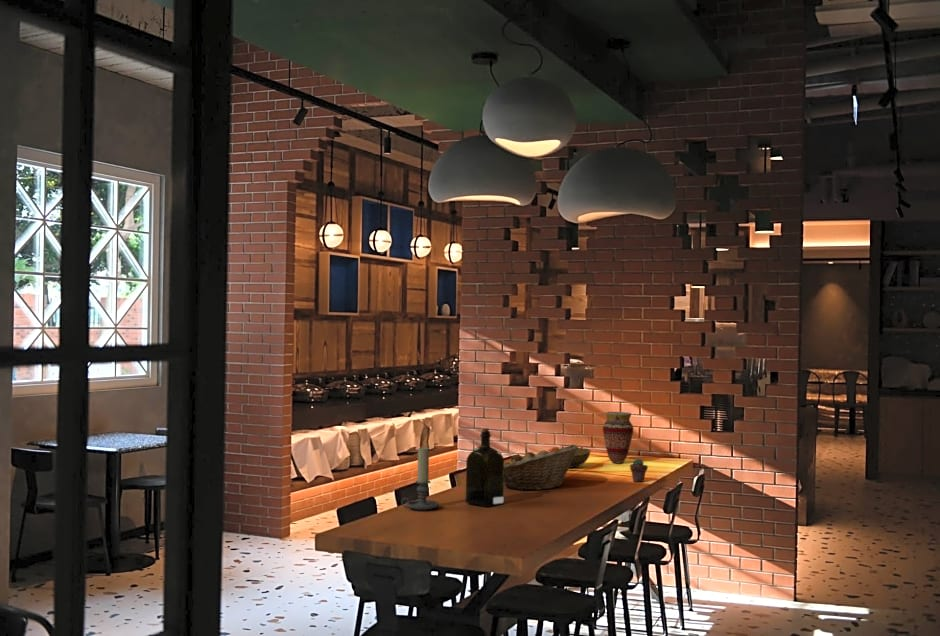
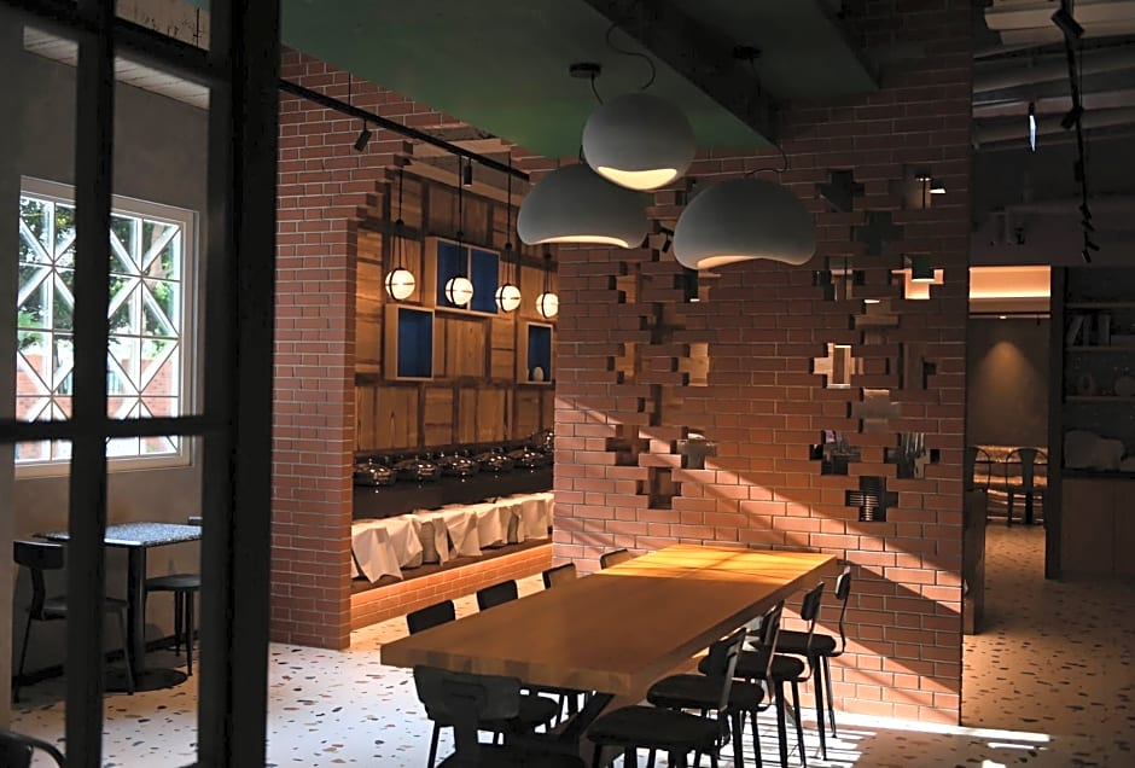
- potted succulent (638, 469)
- bowl (572, 459)
- fruit basket (537, 465)
- candle holder (420, 477)
- liquor (485, 465)
- vase (617, 437)
